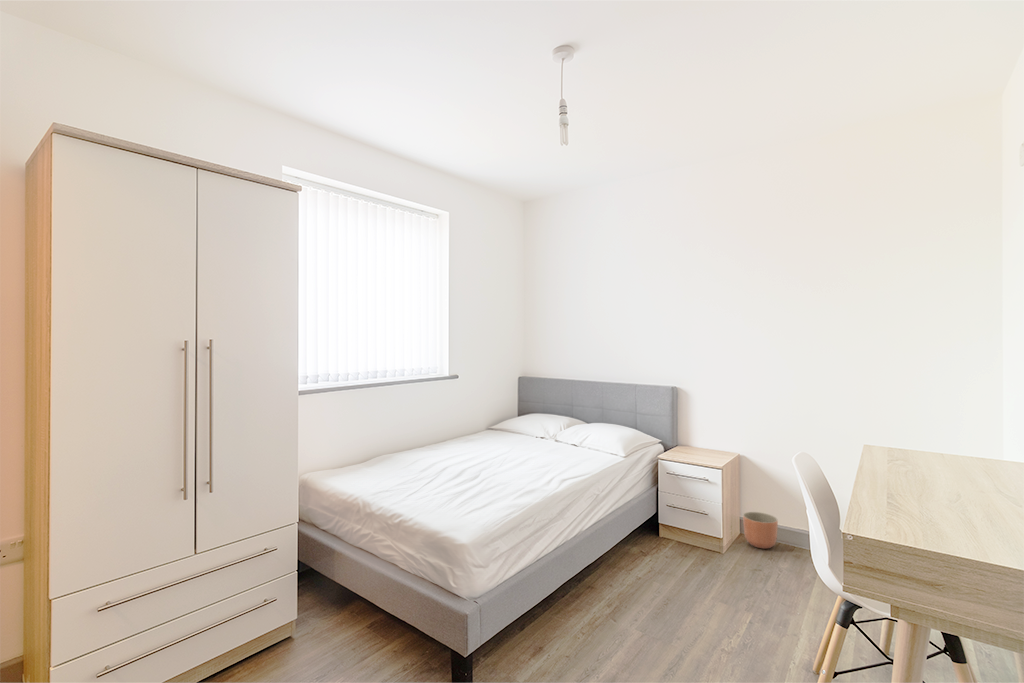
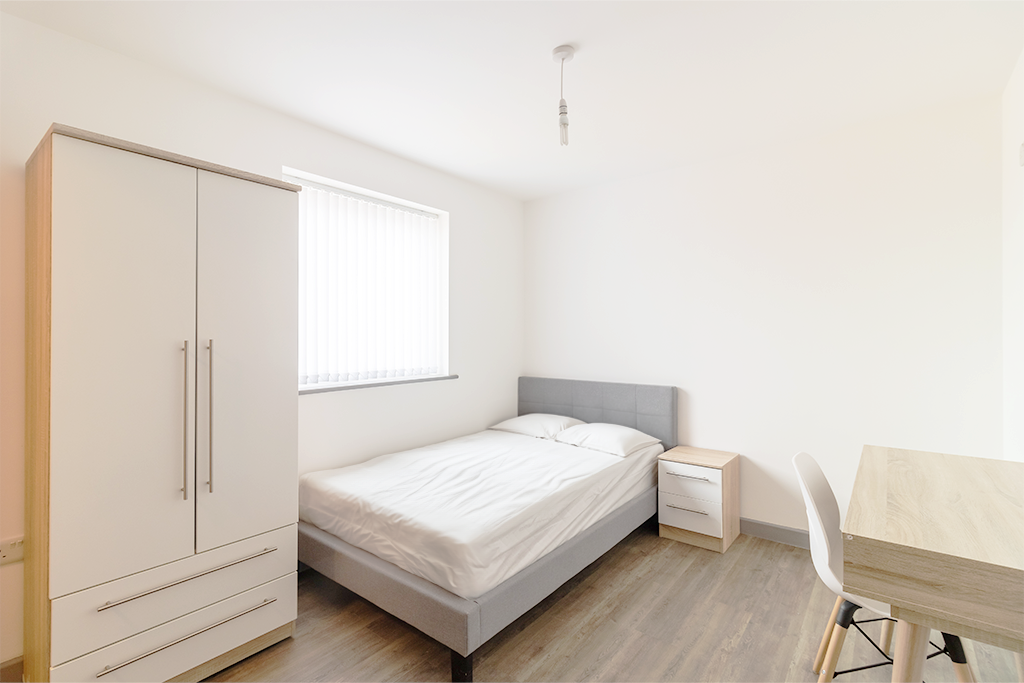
- planter (760, 531)
